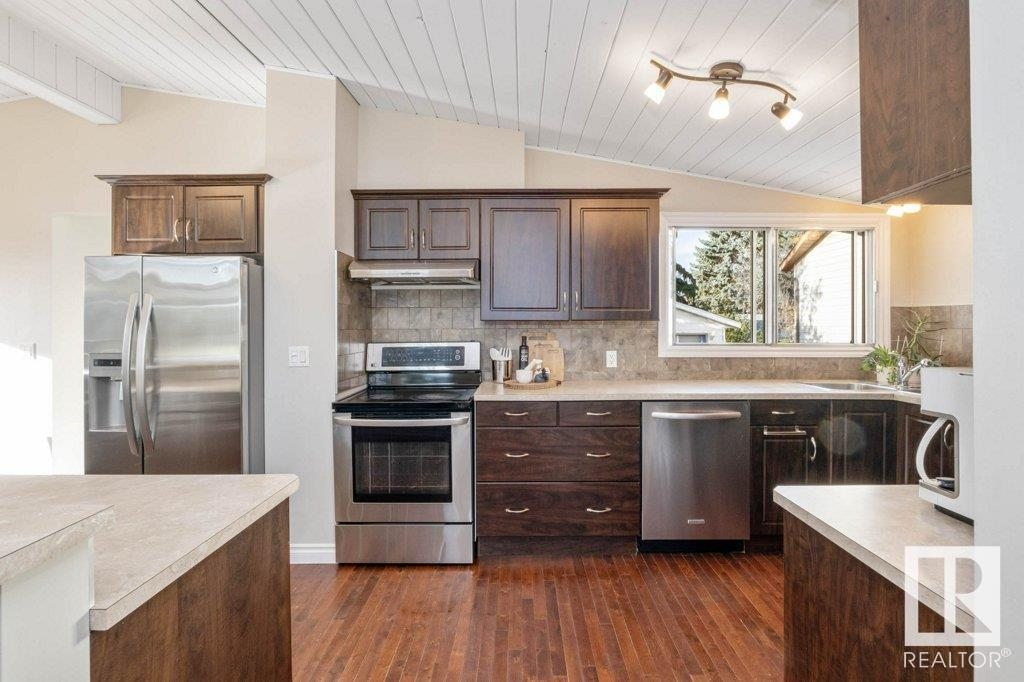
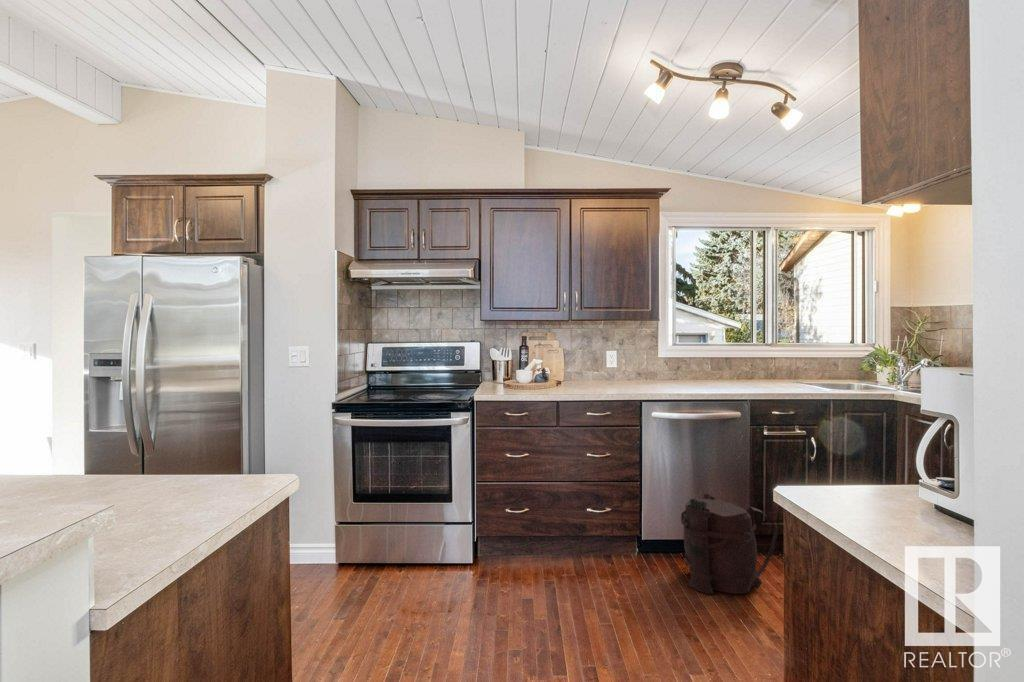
+ backpack (718, 539)
